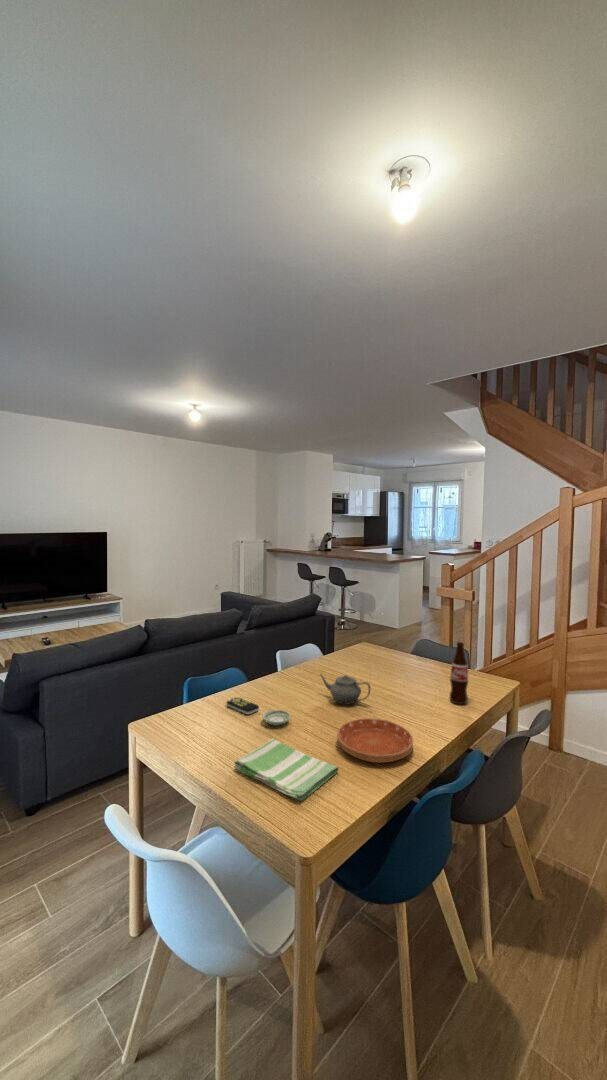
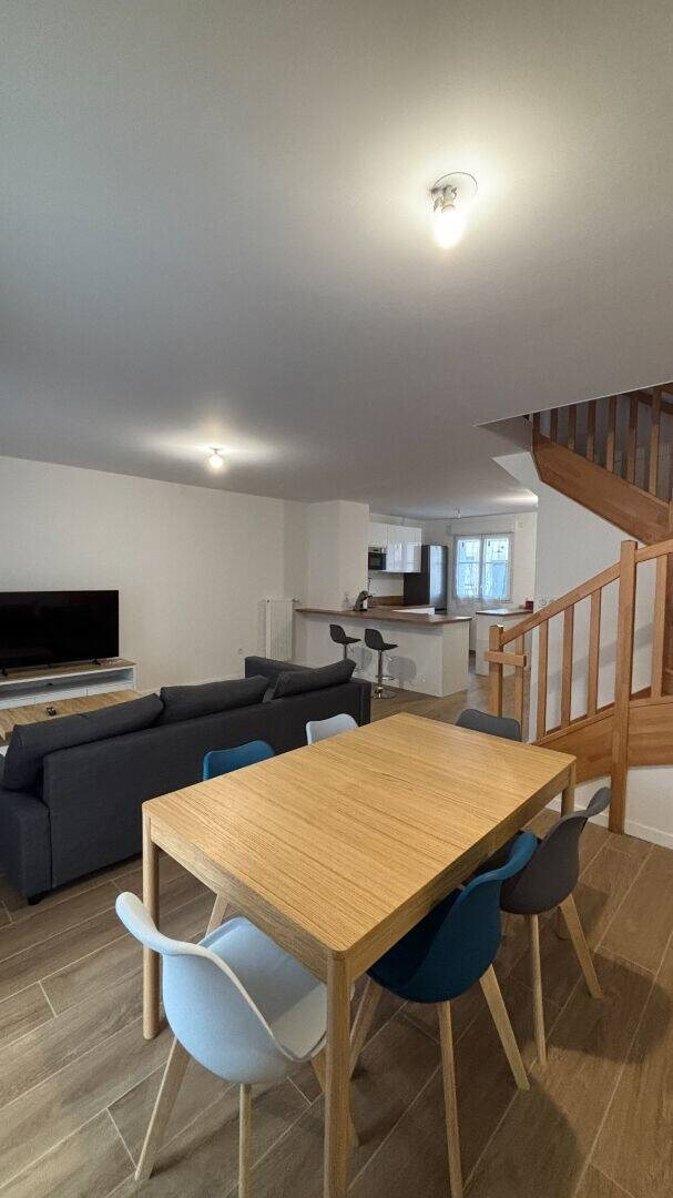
- dish towel (285, 766)
- remote control (242, 705)
- saucer (374, 740)
- saucer (276, 718)
- teapot (343, 688)
- bottle (459, 672)
